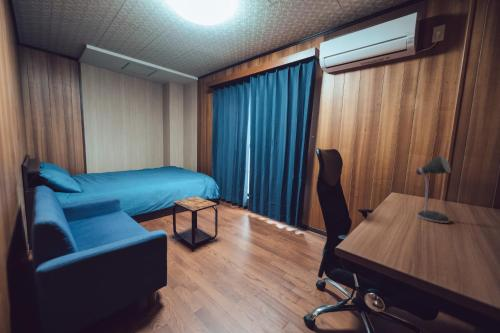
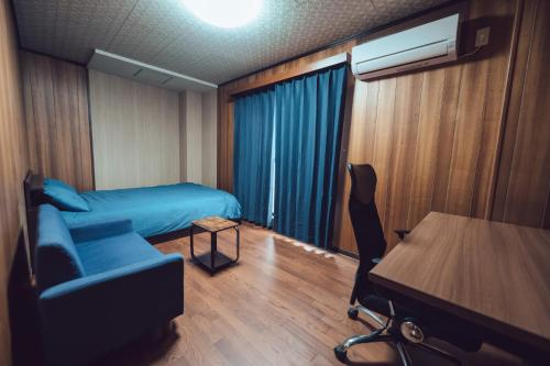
- desk lamp (428, 186)
